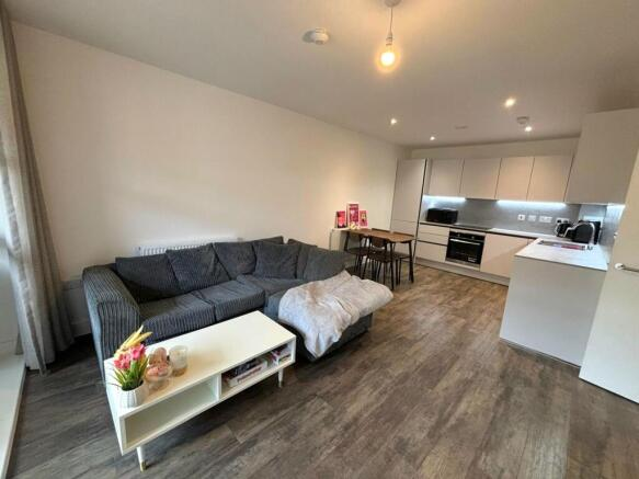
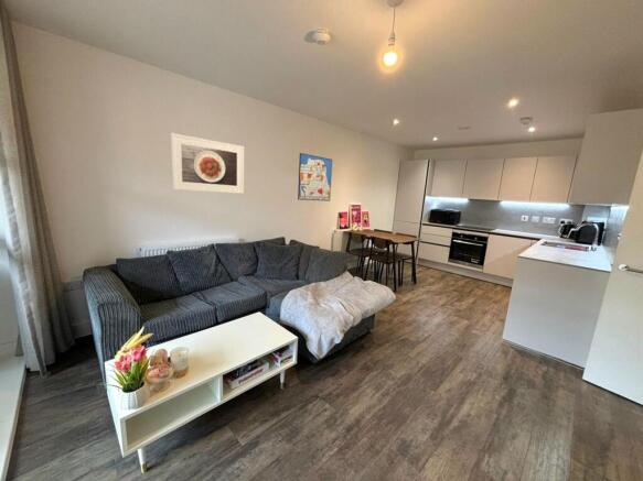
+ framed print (211, 166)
+ wall art (315, 178)
